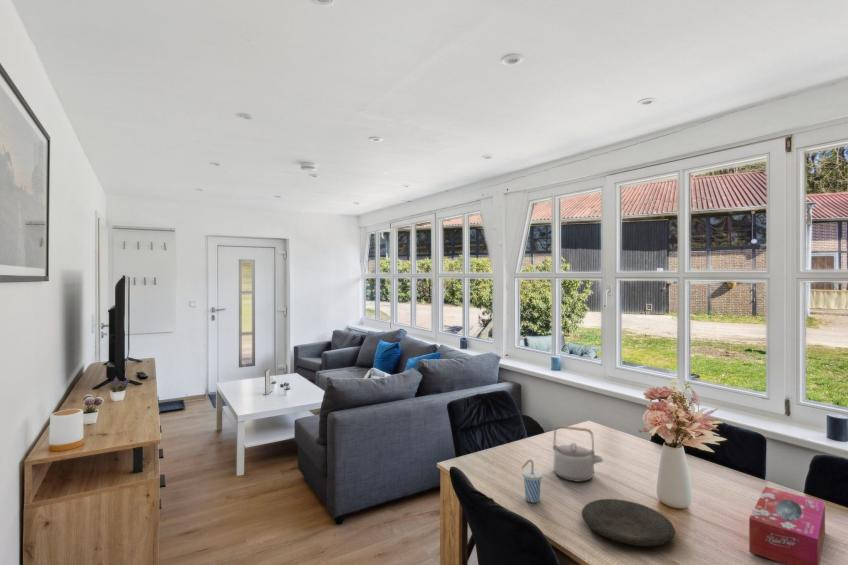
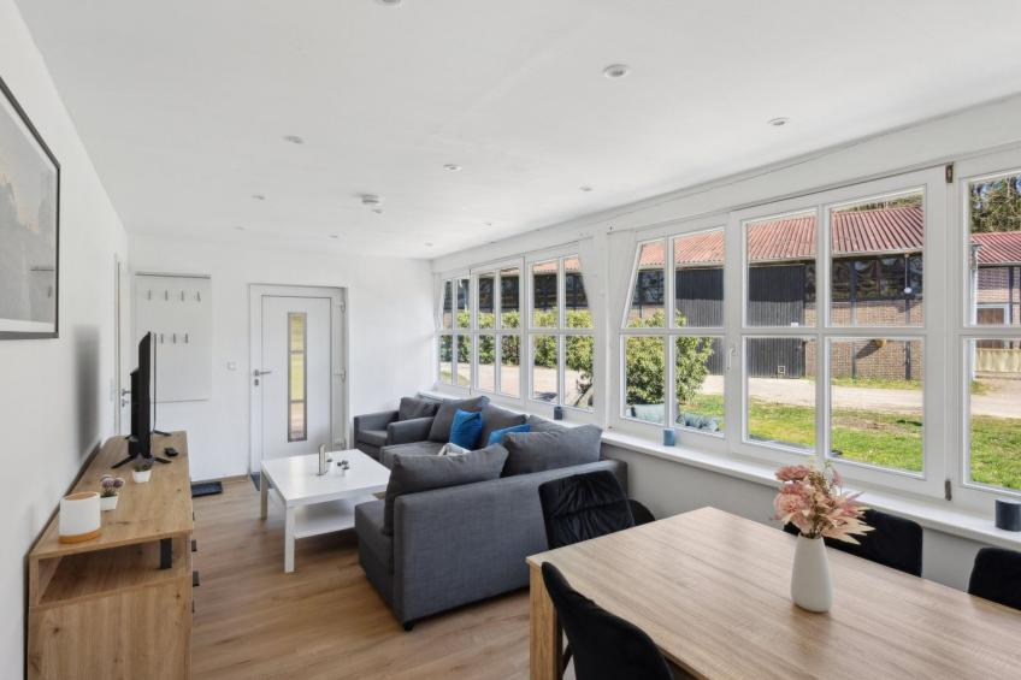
- cup (531, 479)
- teapot (577, 451)
- plate (626, 523)
- tissue box (788, 526)
